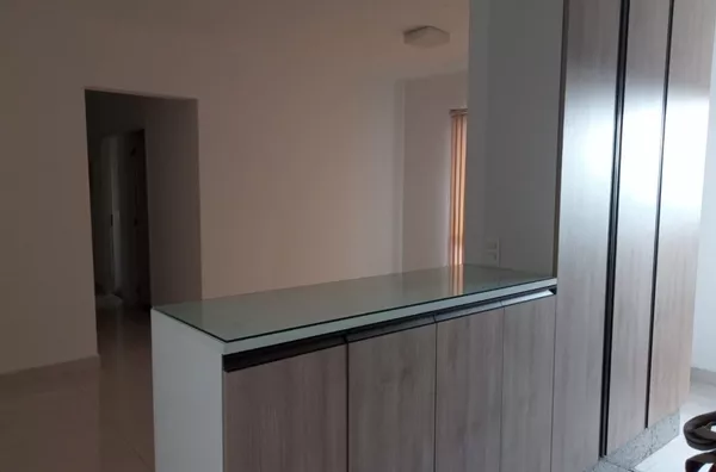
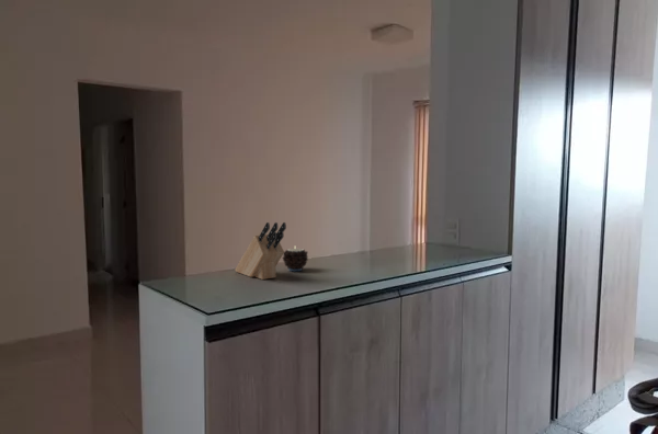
+ knife block (261, 248)
+ candle (295, 258)
